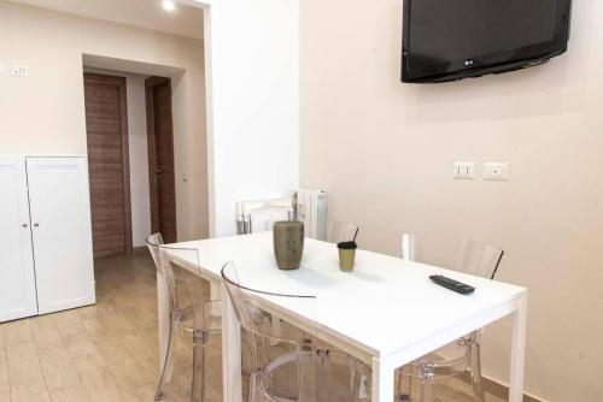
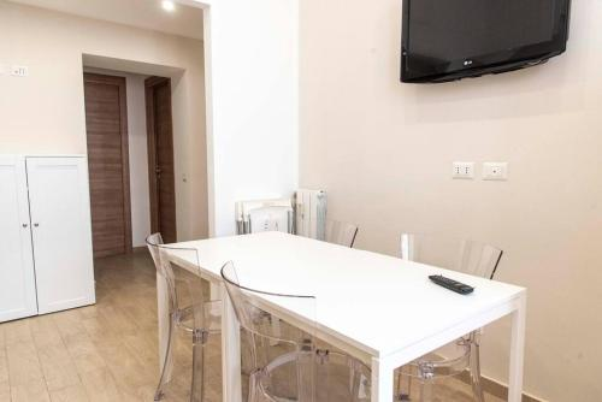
- coffee cup (346, 255)
- plant pot (288, 244)
